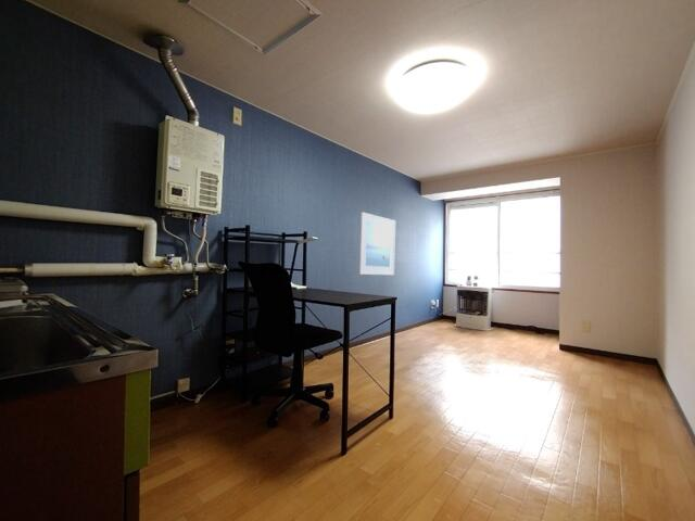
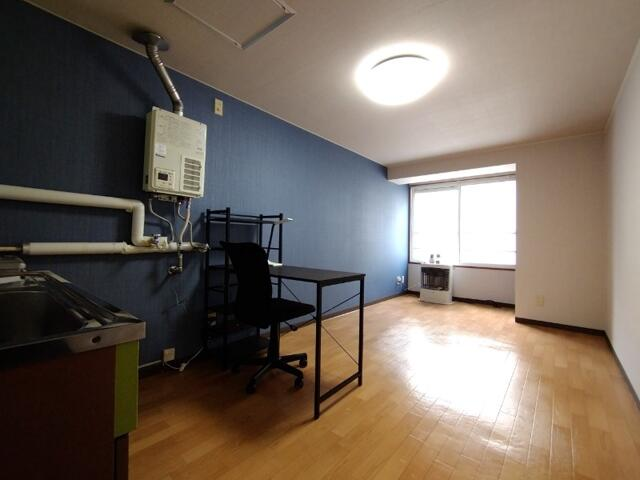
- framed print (378, 245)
